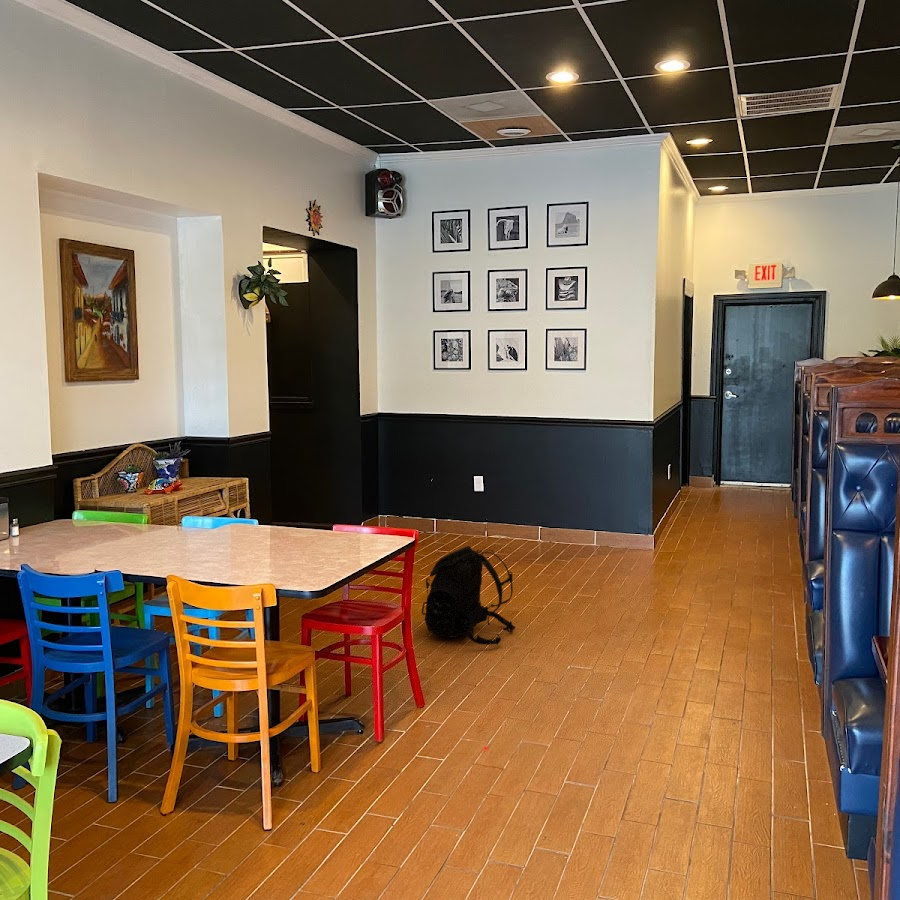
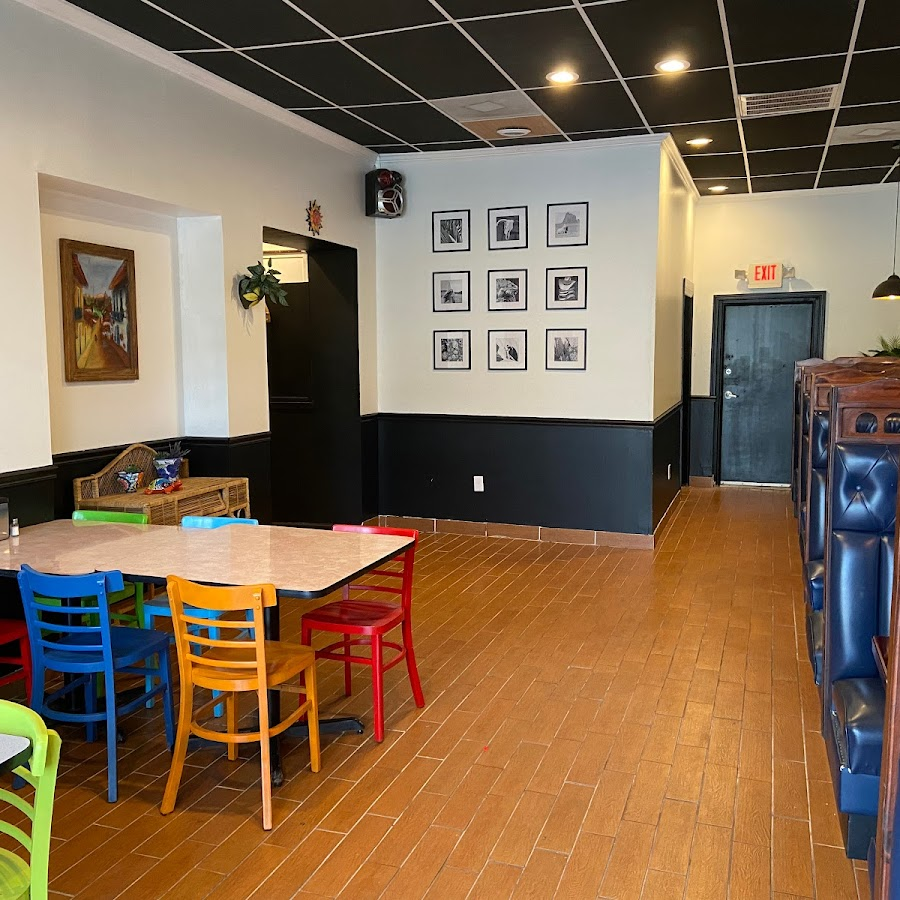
- backpack (465, 591)
